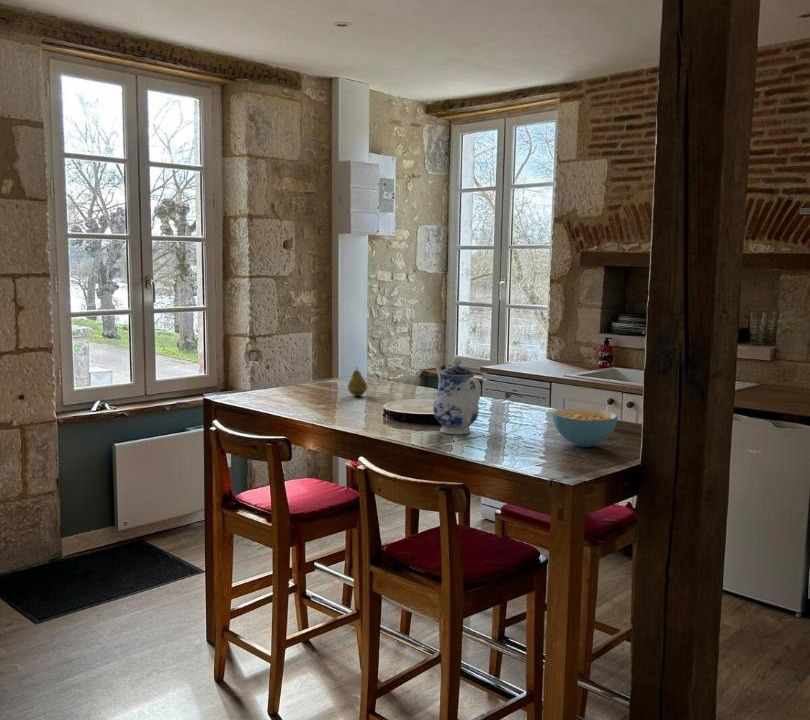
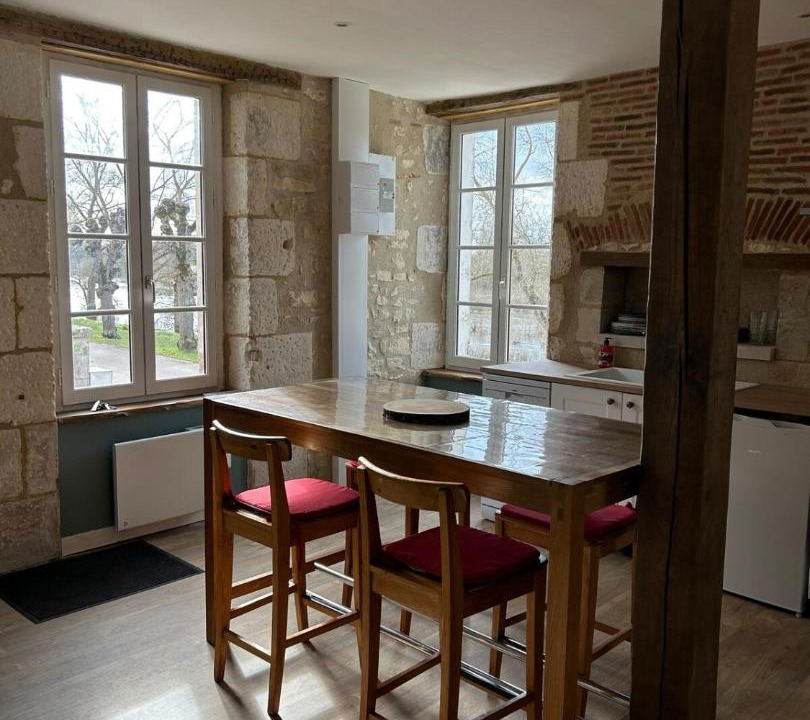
- cereal bowl (584, 429)
- fruit (357, 381)
- teapot (456, 394)
